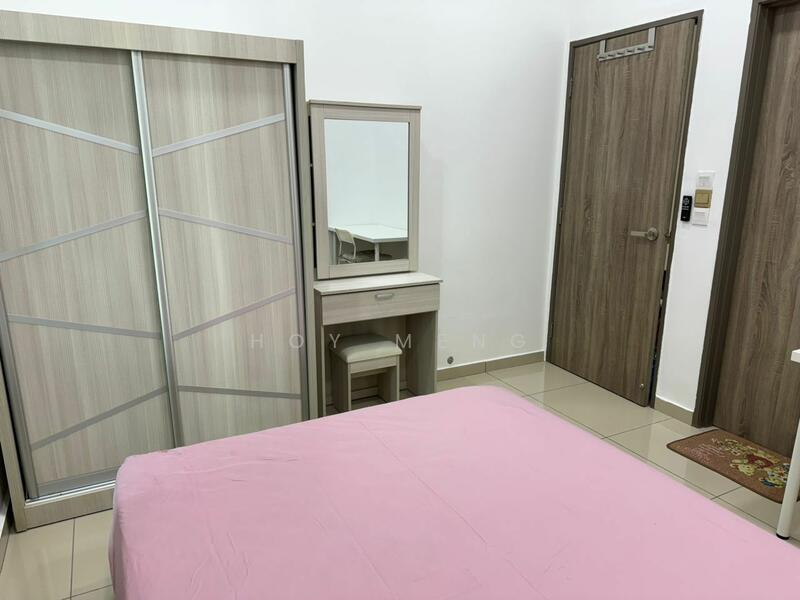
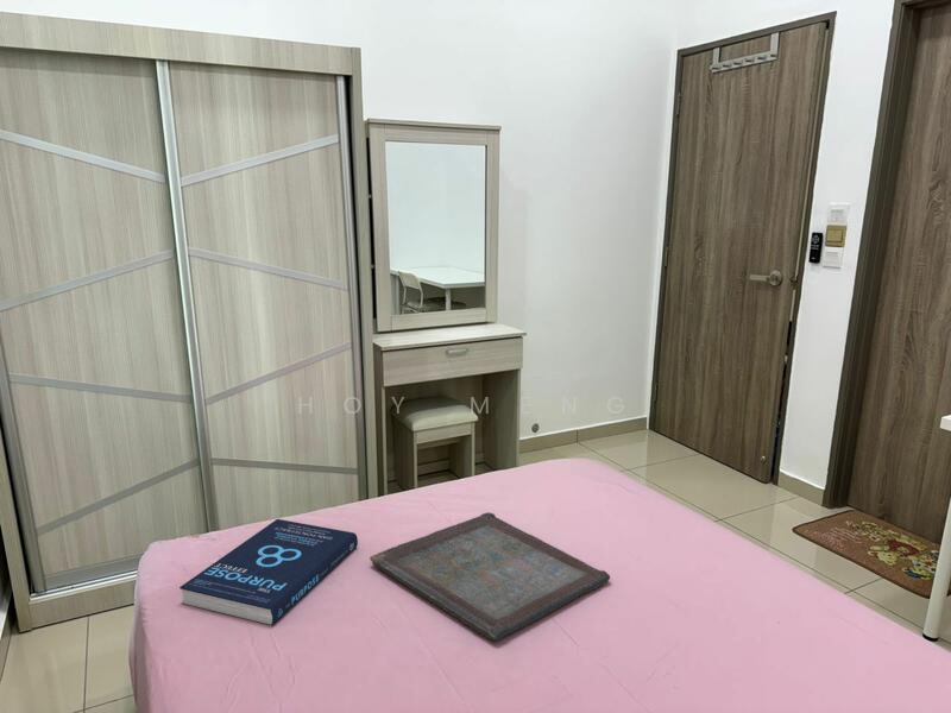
+ serving tray (487, 567)
+ book (276, 566)
